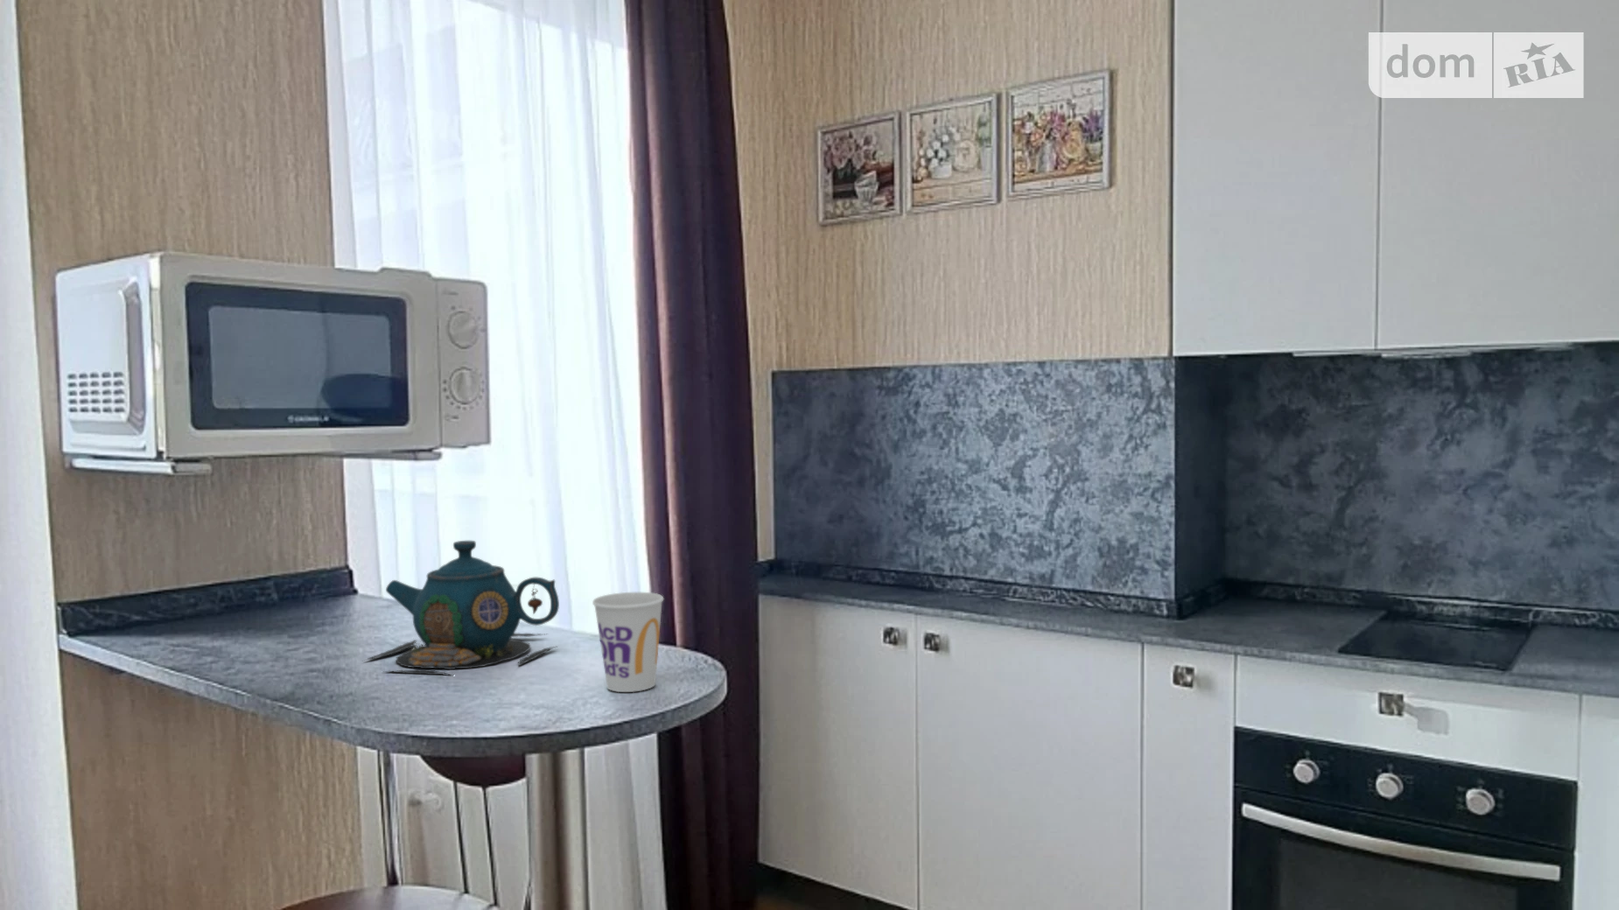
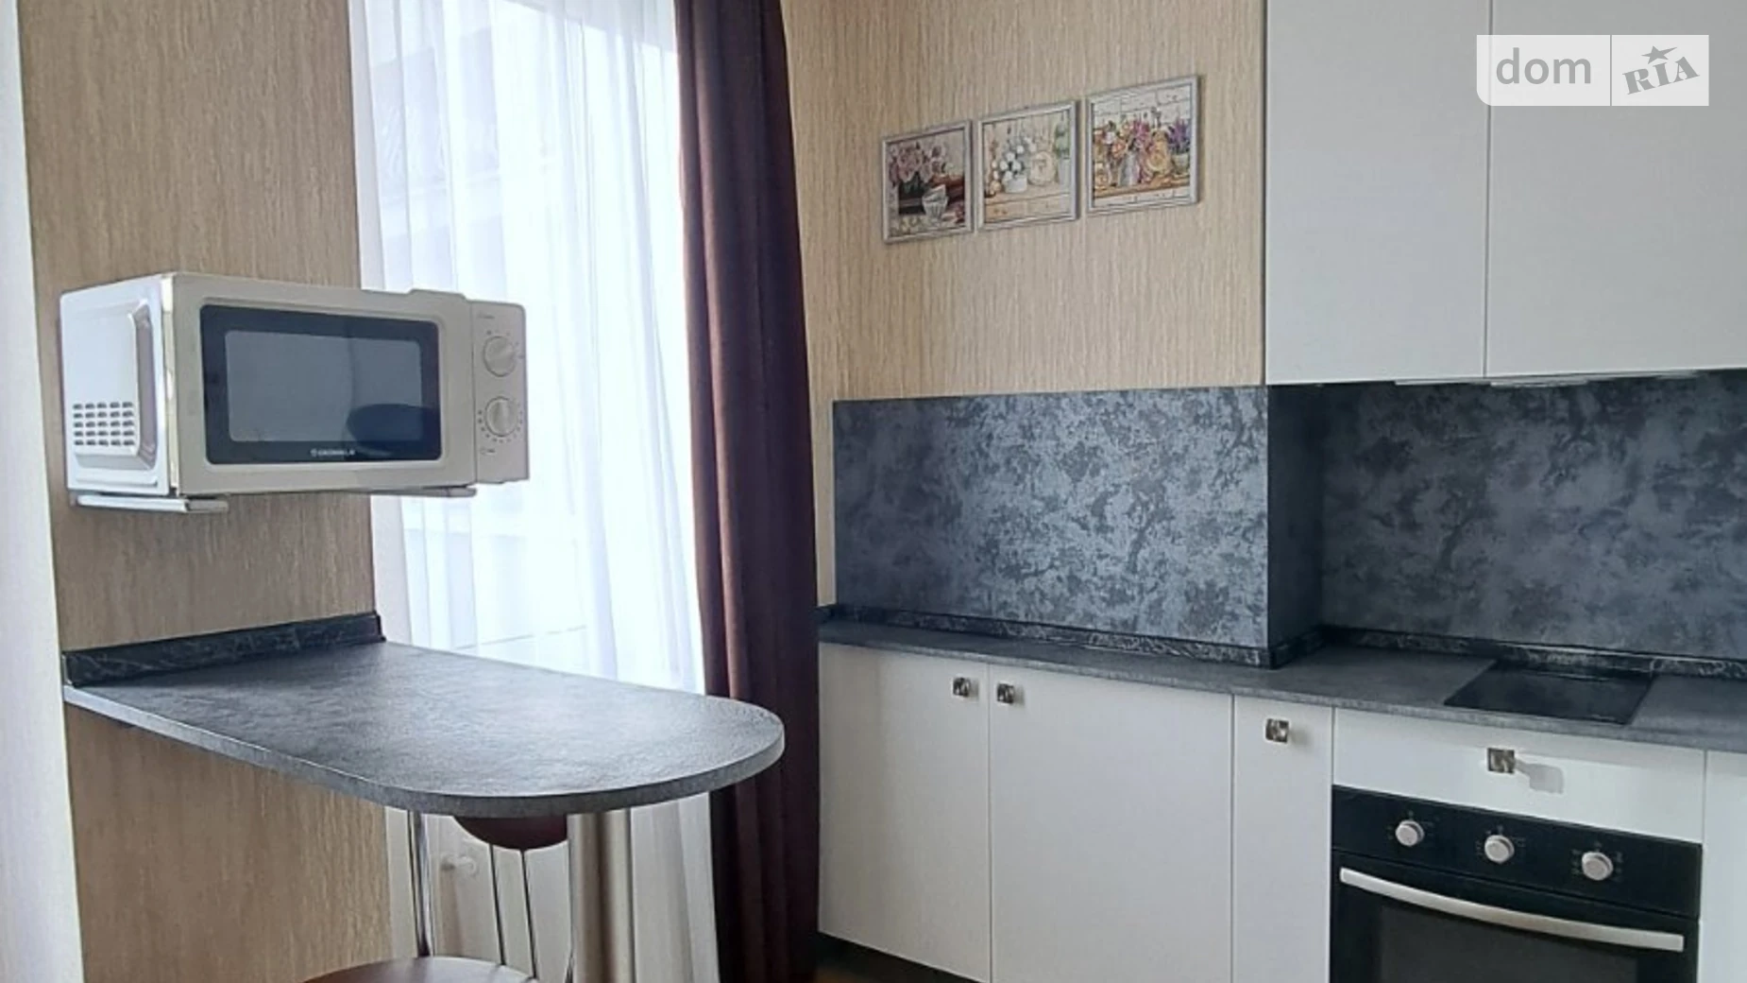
- teapot (466, 598)
- cup (629, 641)
